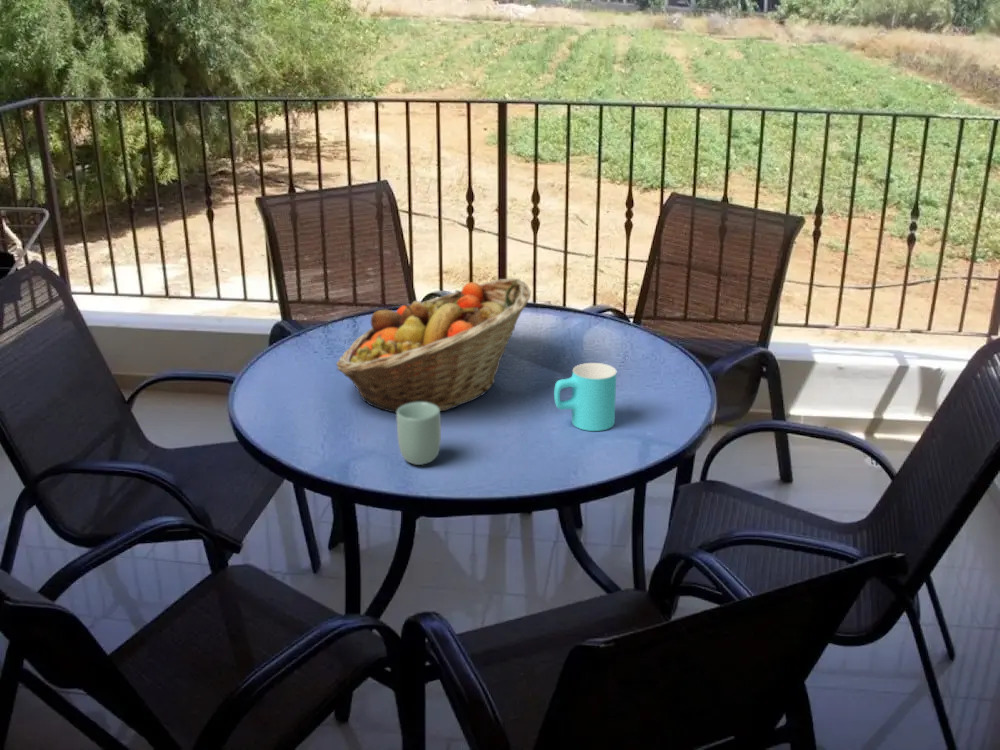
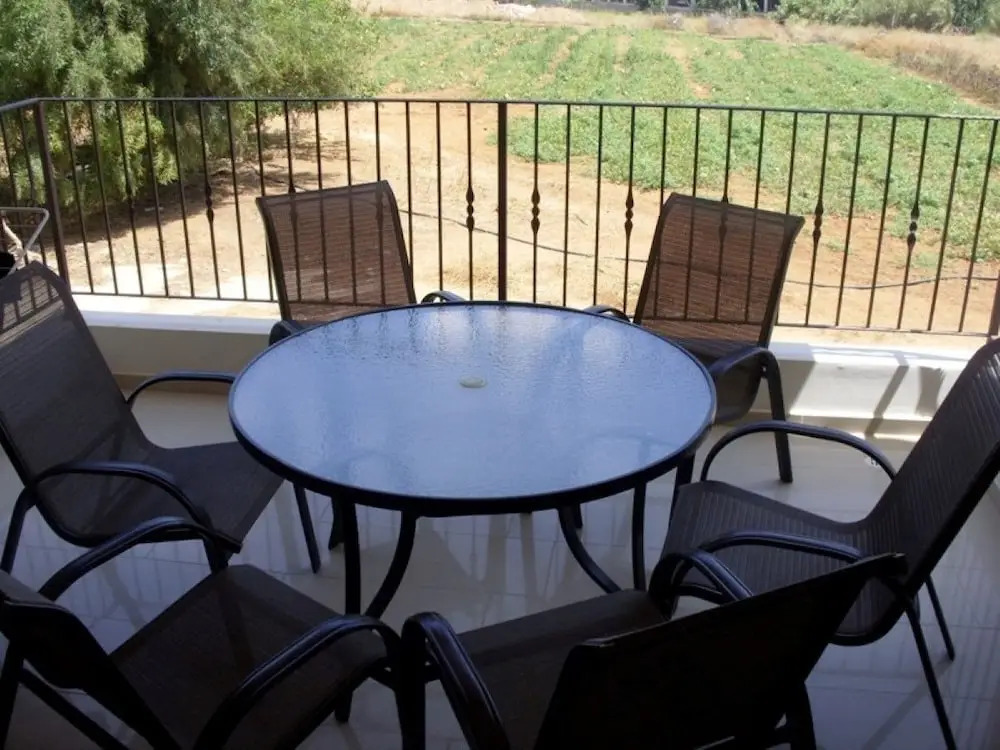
- cup (419, 435)
- cup (585, 396)
- fruit basket (436, 339)
